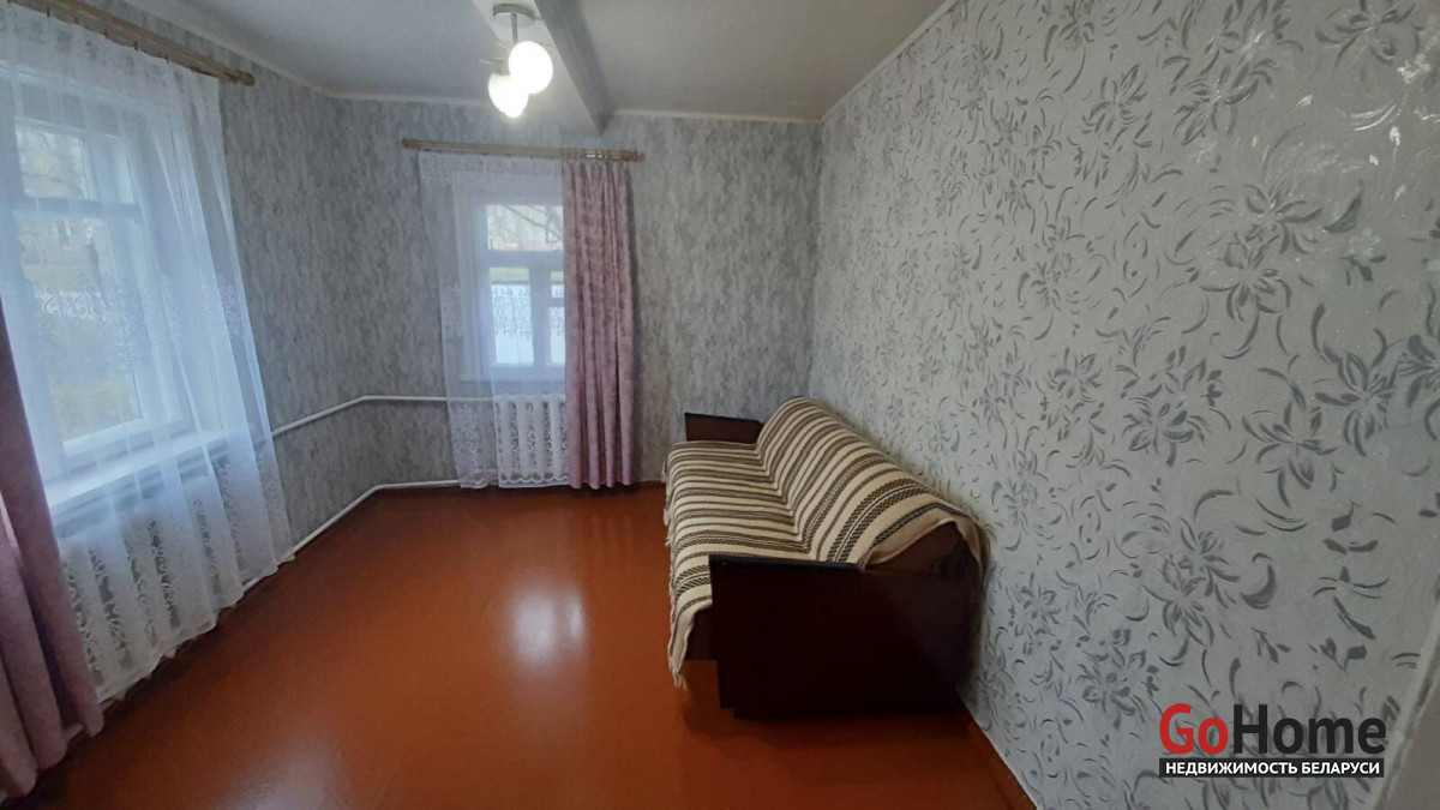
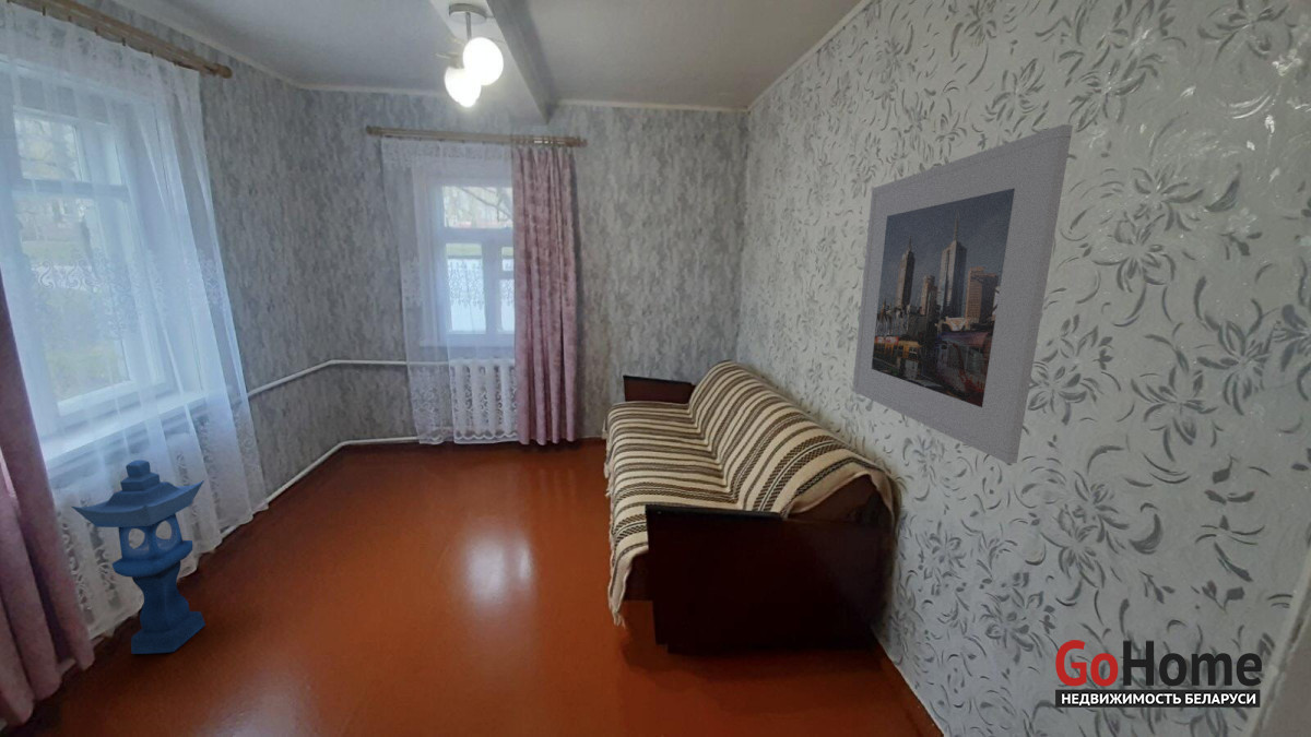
+ lantern (153, 554)
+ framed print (929, 297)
